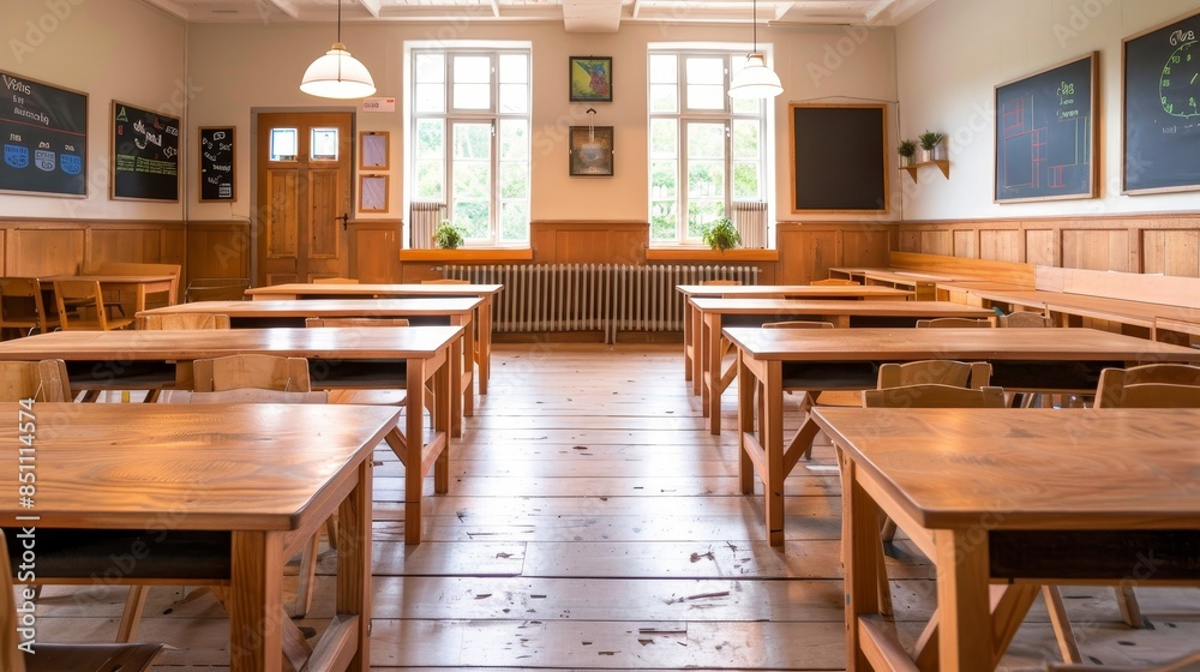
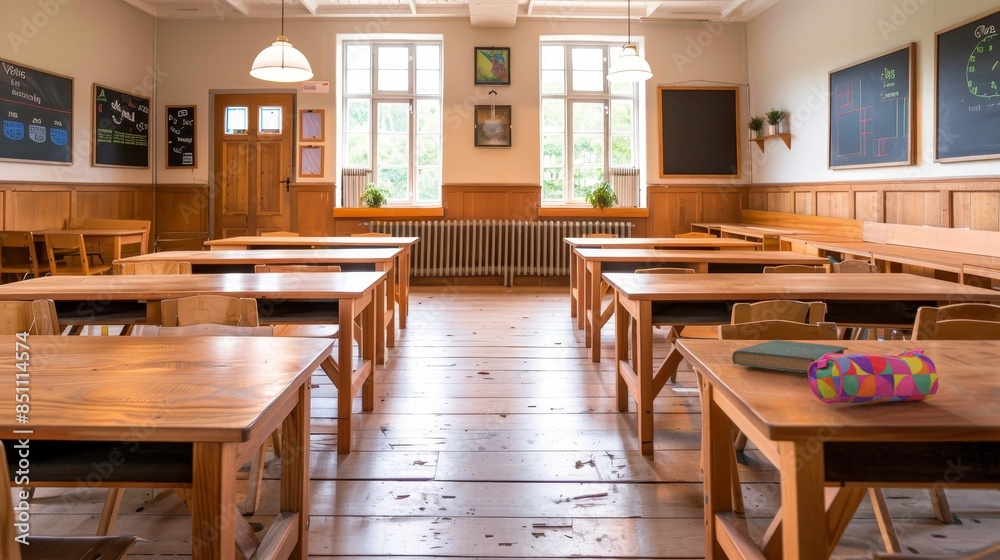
+ pencil case (872, 376)
+ book (791, 355)
